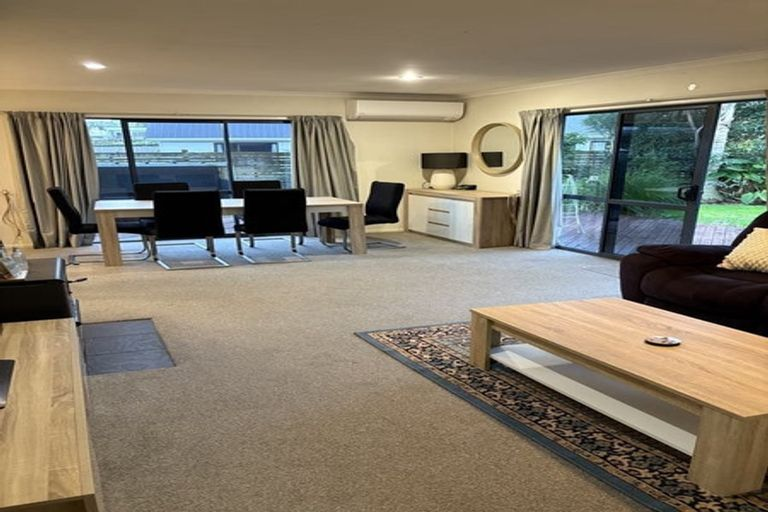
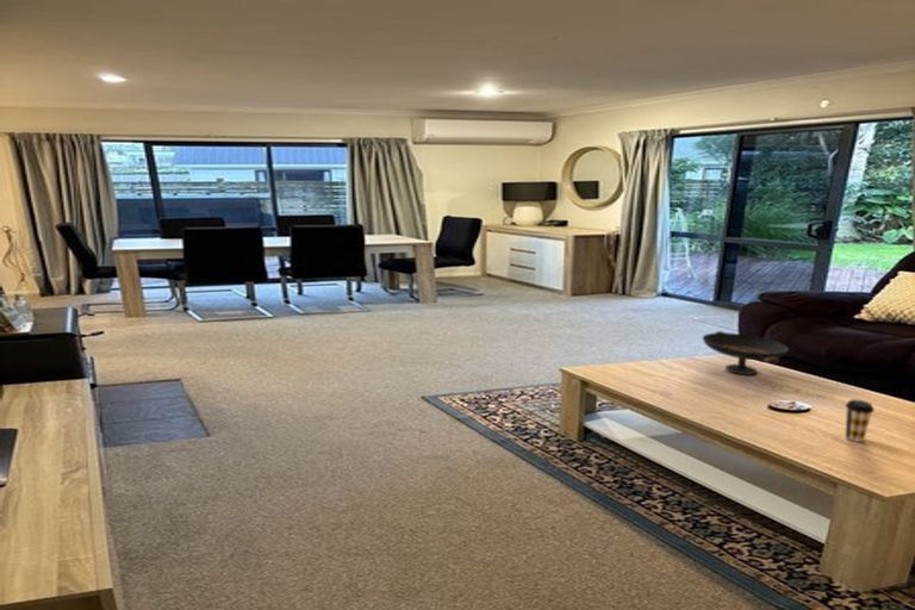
+ decorative bowl (742, 355)
+ coffee cup (857, 421)
